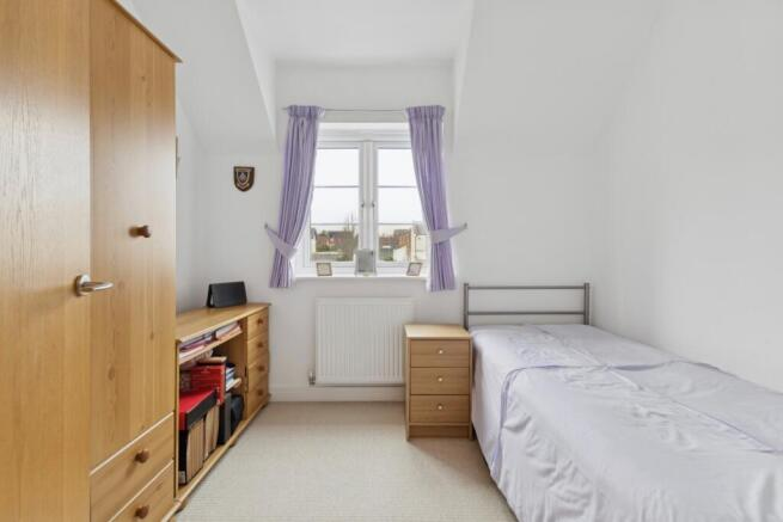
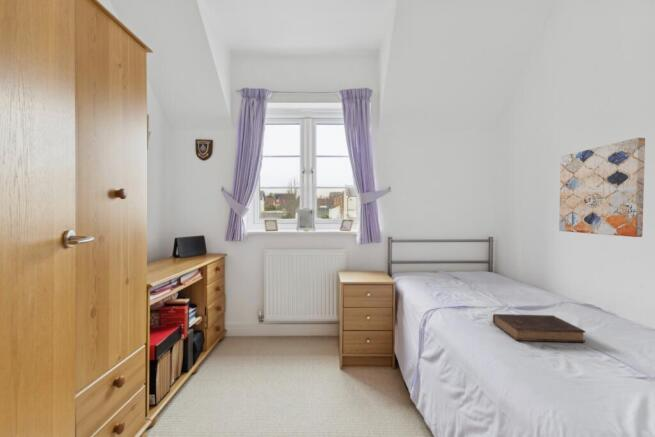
+ wall art (596, 191)
+ book (535, 326)
